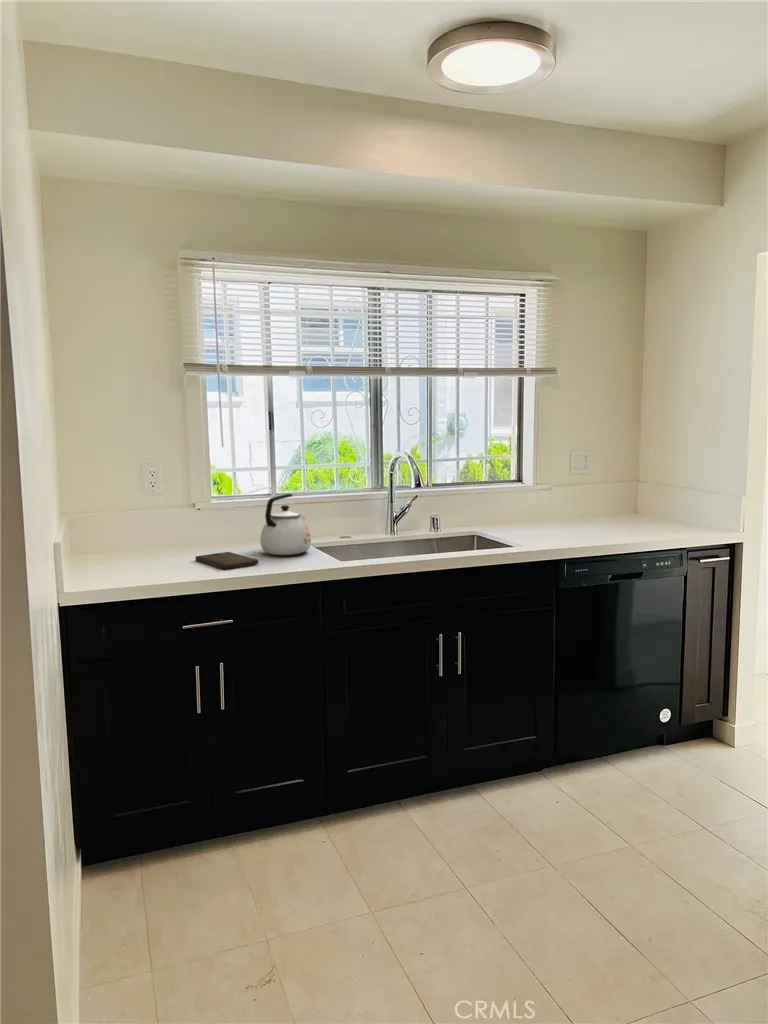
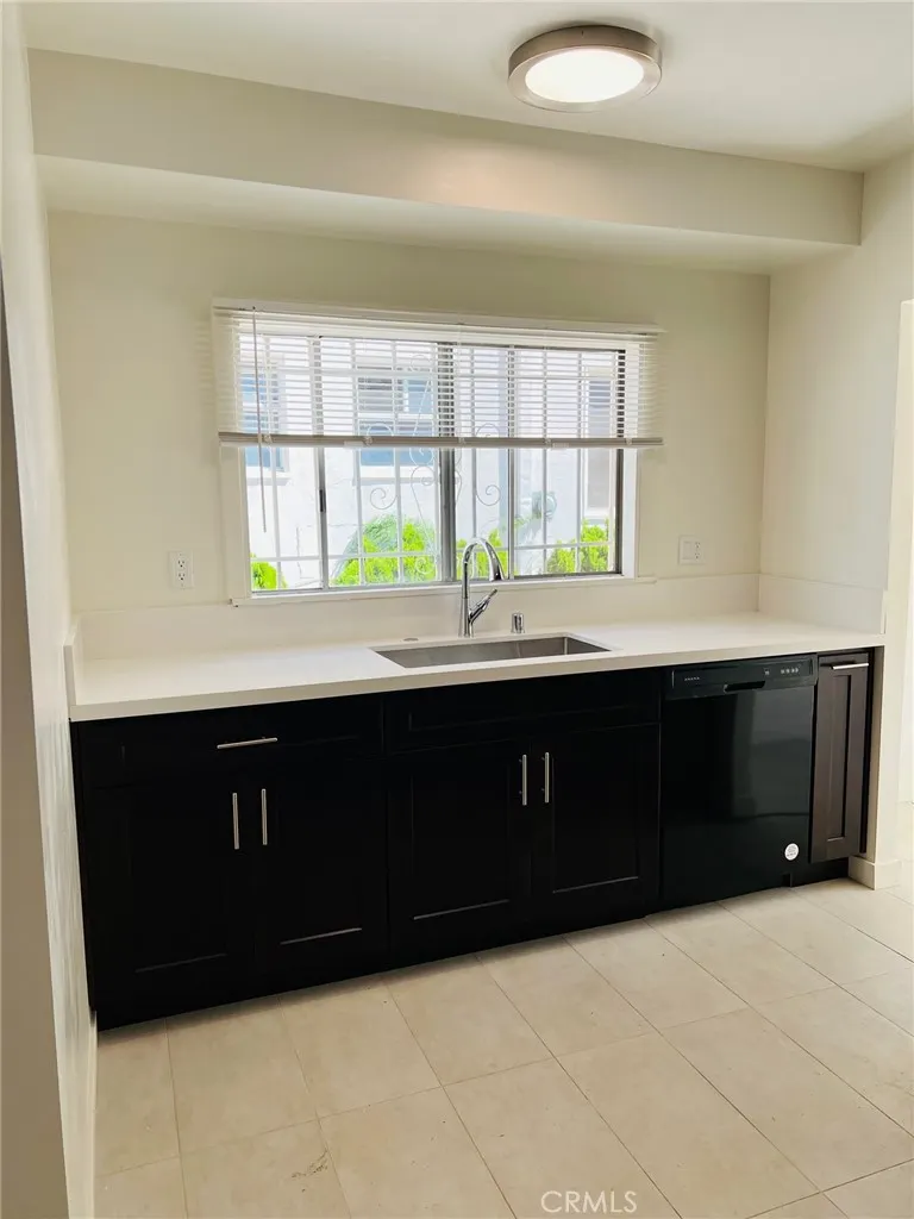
- cutting board (226, 559)
- kettle (285, 523)
